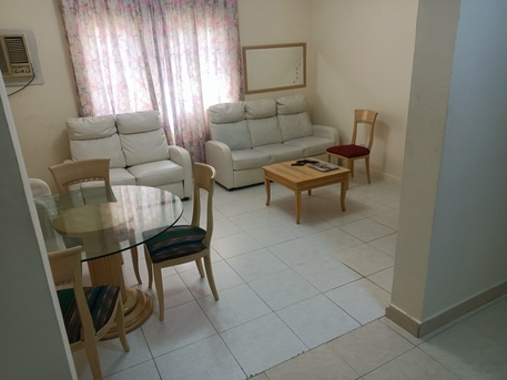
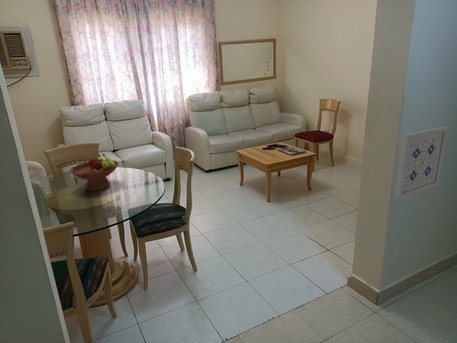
+ wall art (421, 161)
+ fruit bowl (95, 172)
